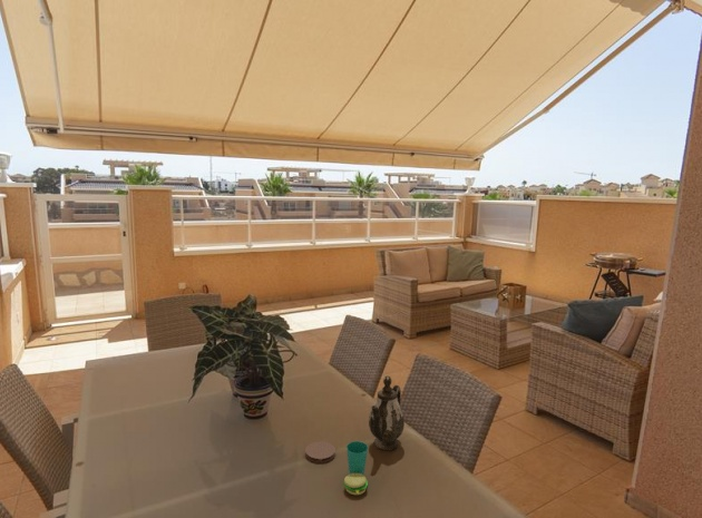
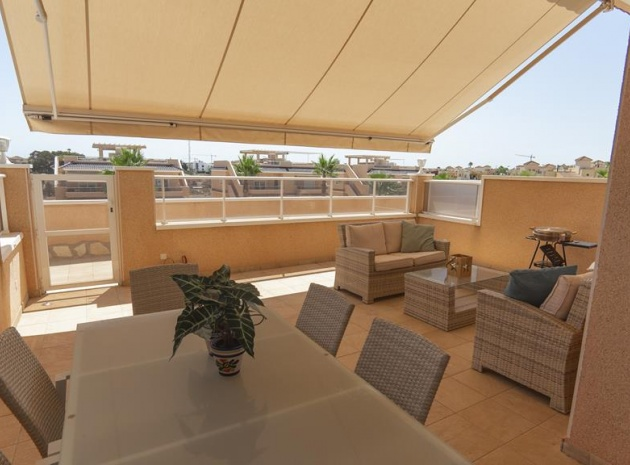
- coaster (320, 451)
- teapot (386, 411)
- cup (355, 468)
